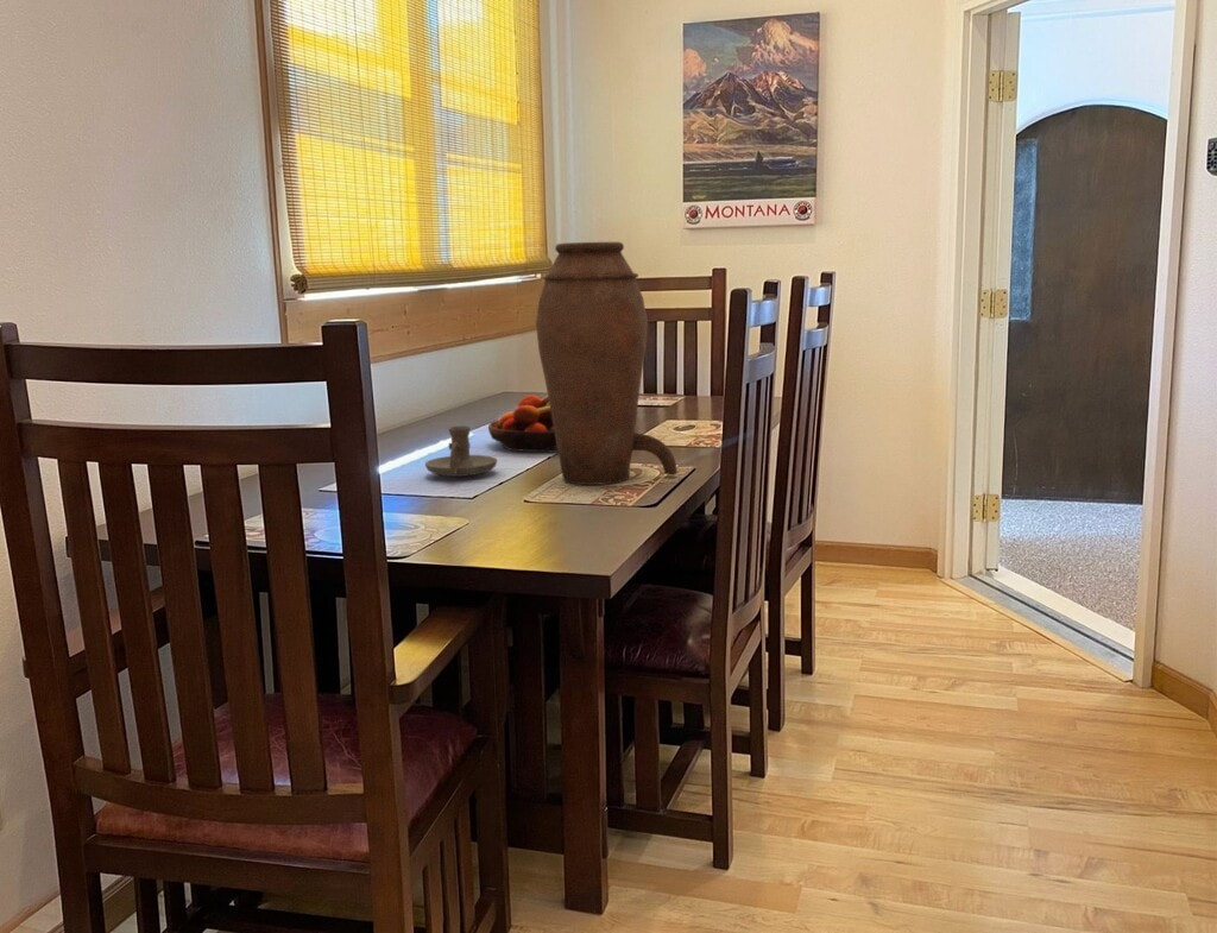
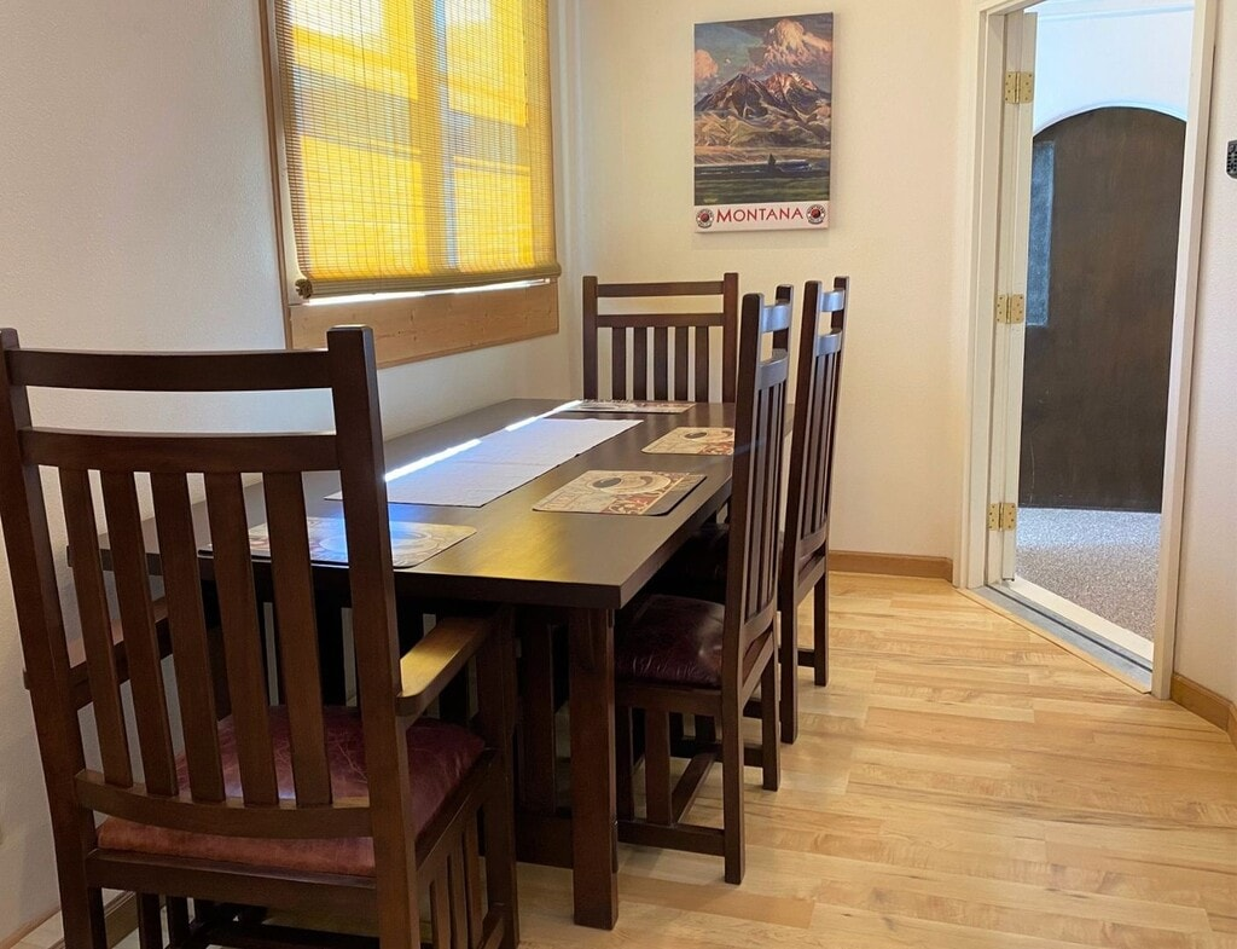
- fruit bowl (548, 416)
- vase (606, 361)
- candle holder (459, 452)
